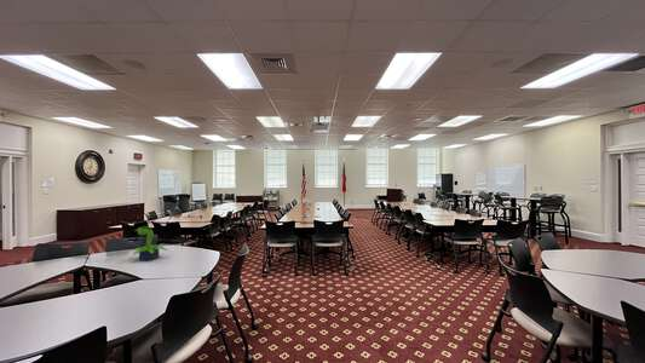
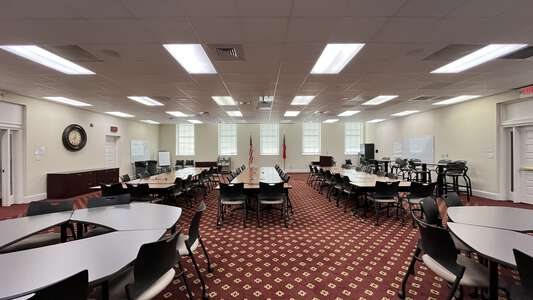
- potted plant (149, 242)
